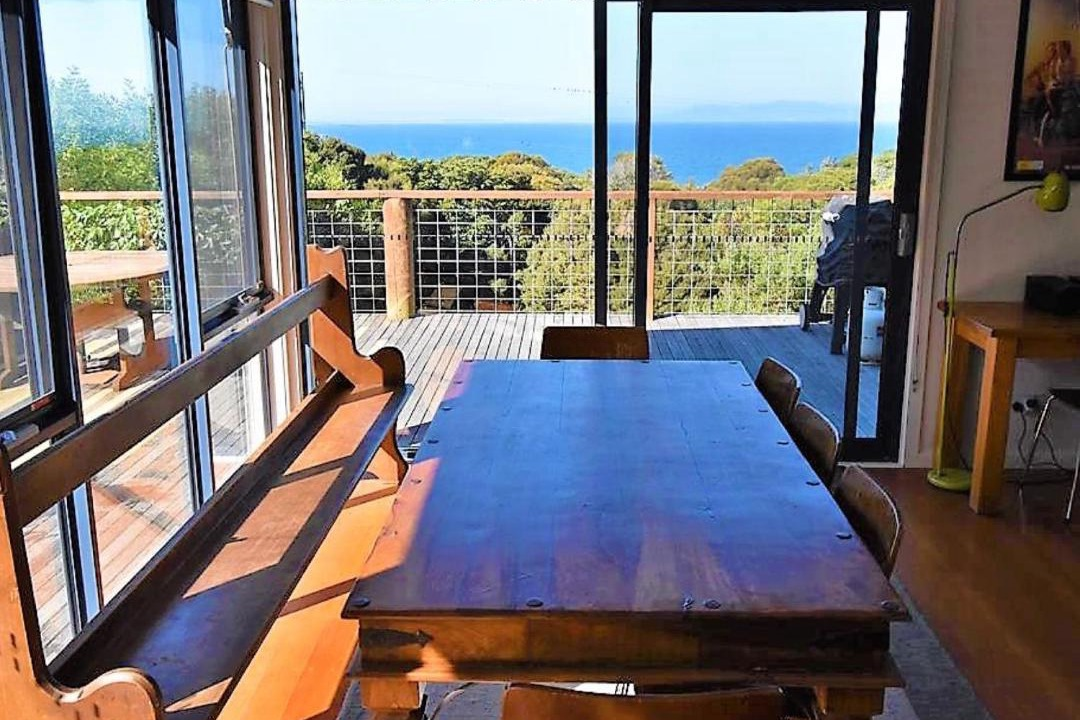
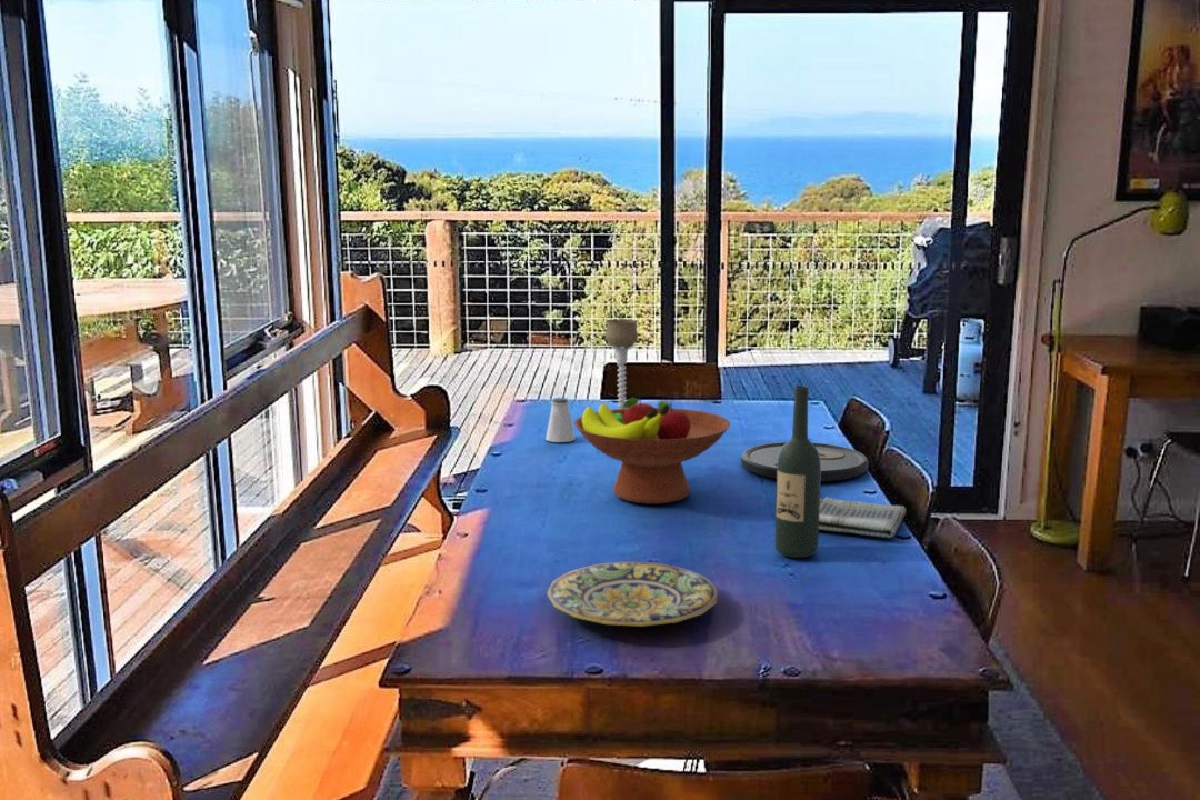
+ plate (632, 599)
+ candle holder (621, 382)
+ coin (819, 454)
+ fruit bowl (651, 444)
+ dish towel (851, 513)
+ wine bottle (798, 471)
+ saltshaker (560, 419)
